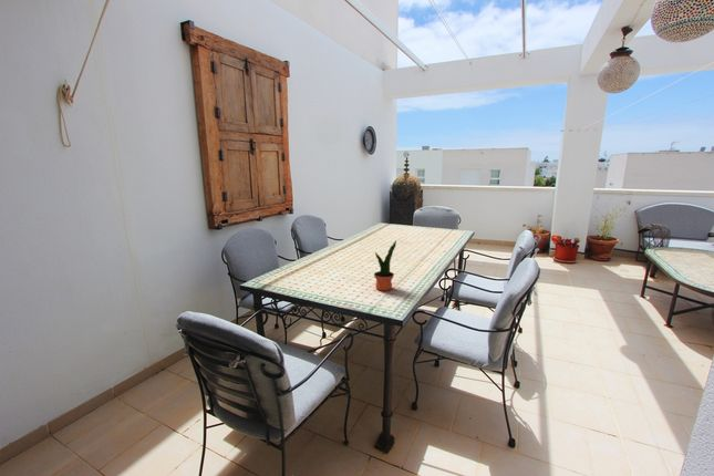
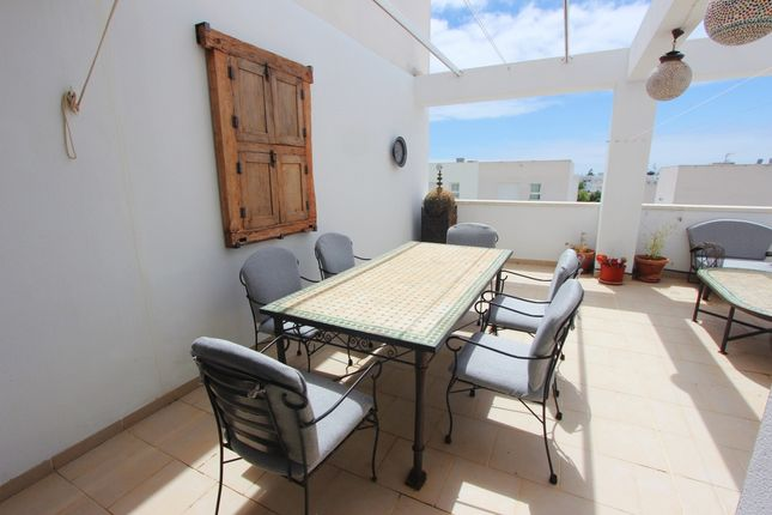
- potted plant (385, 263)
